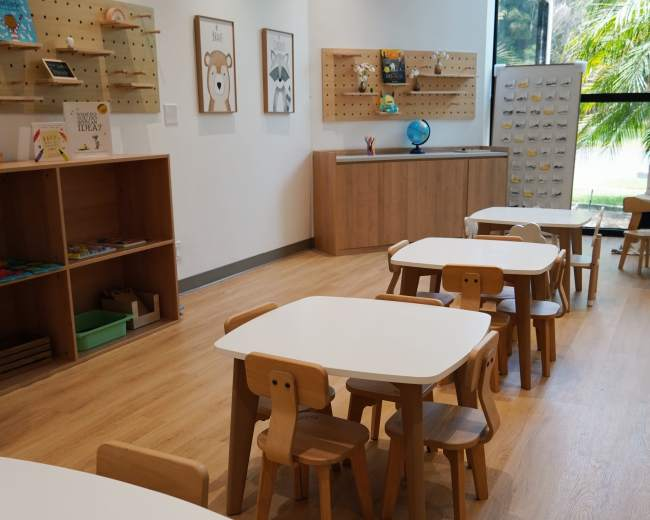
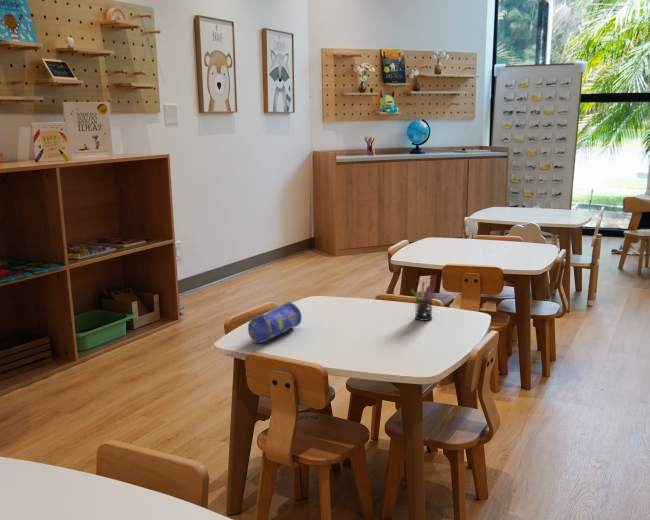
+ pencil case (276, 320)
+ pen holder (421, 300)
